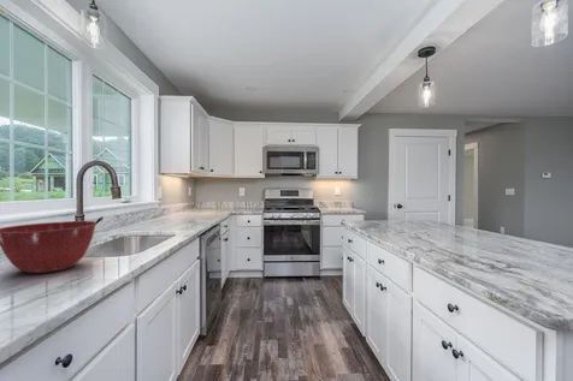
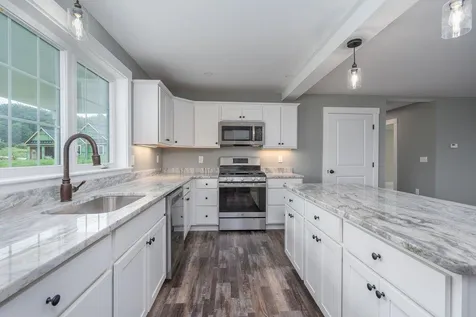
- mixing bowl (49, 246)
